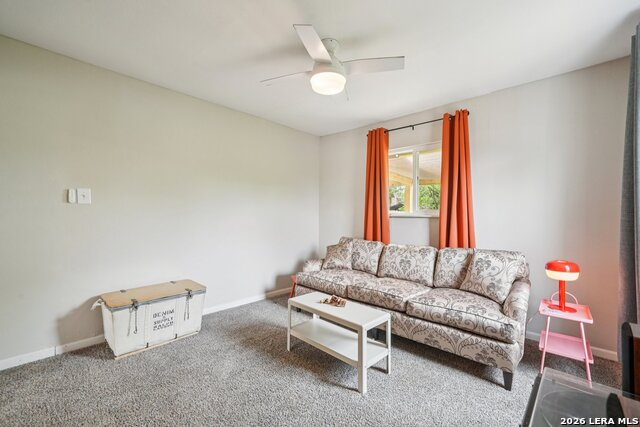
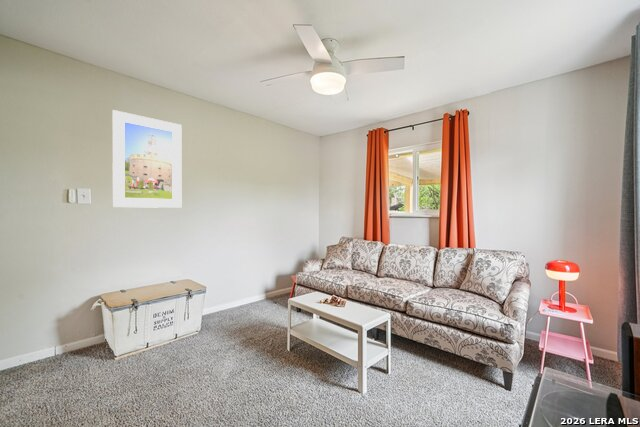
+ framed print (149, 162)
